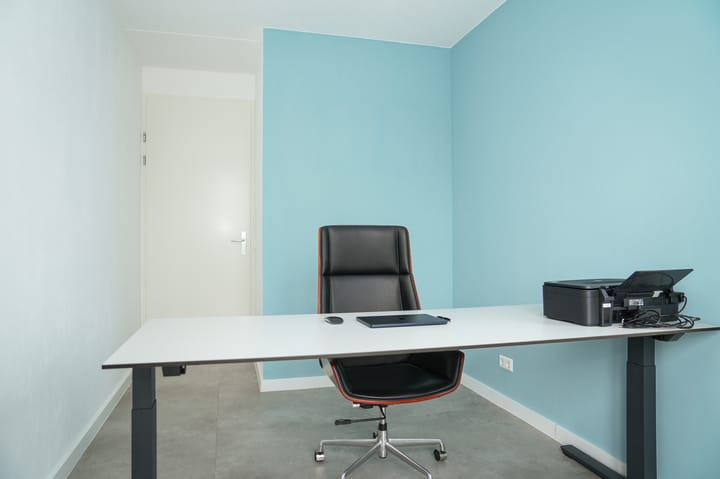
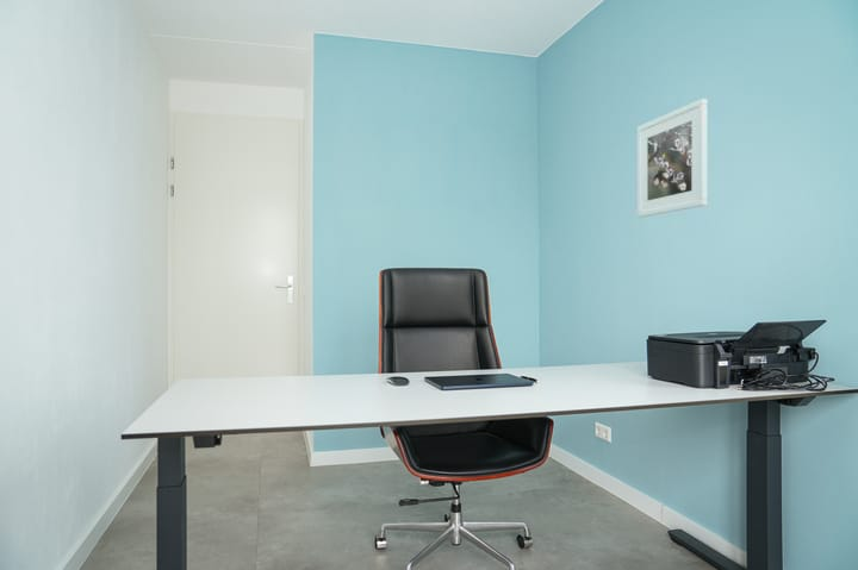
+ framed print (669, 162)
